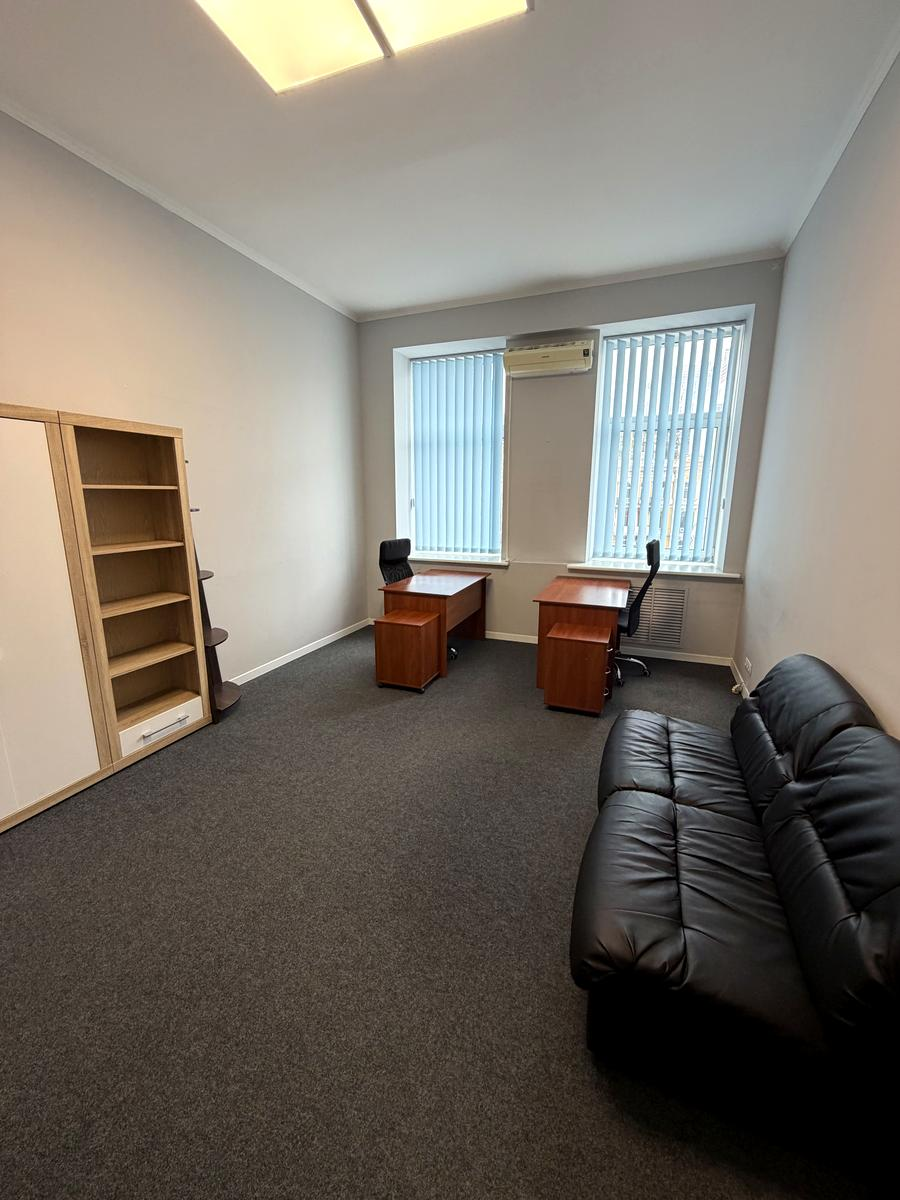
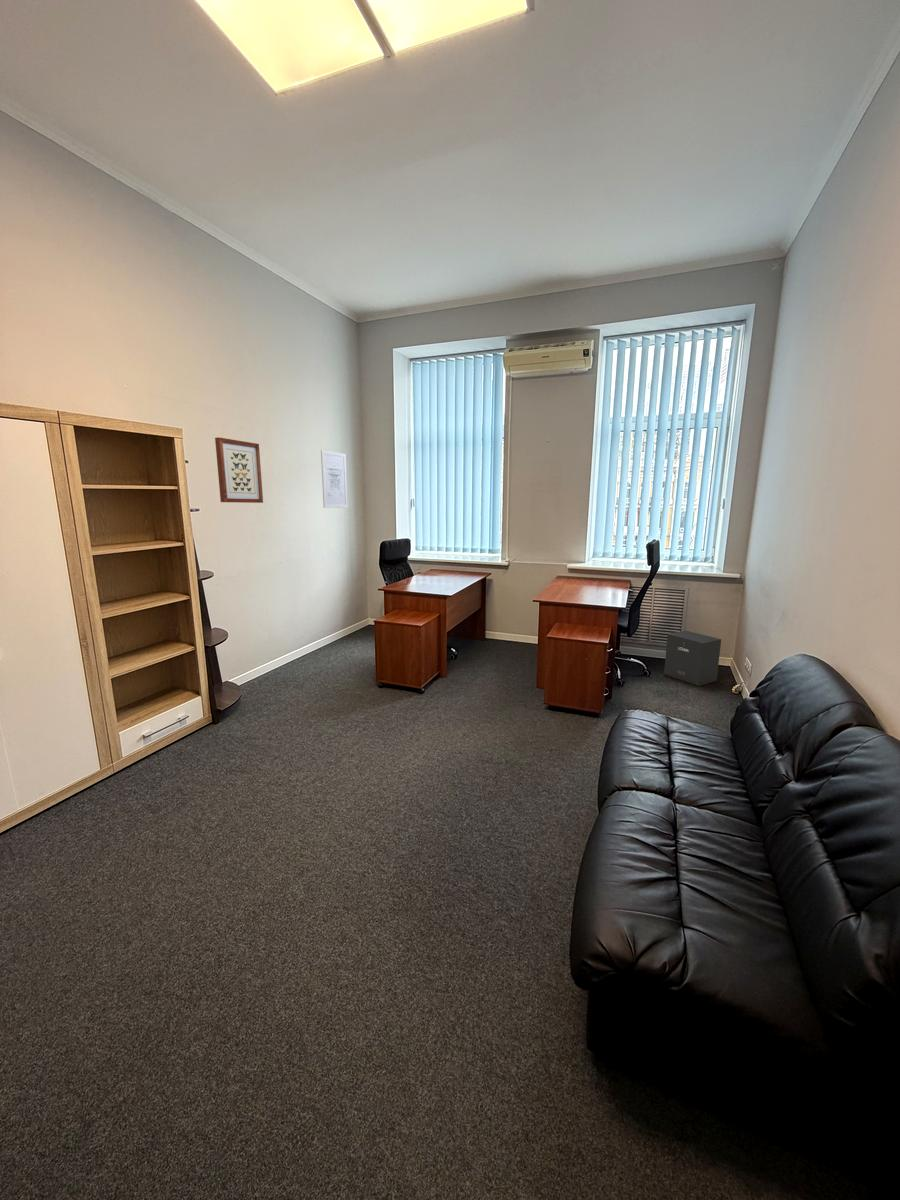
+ speaker (691, 657)
+ wall art (240, 472)
+ wall art (334, 480)
